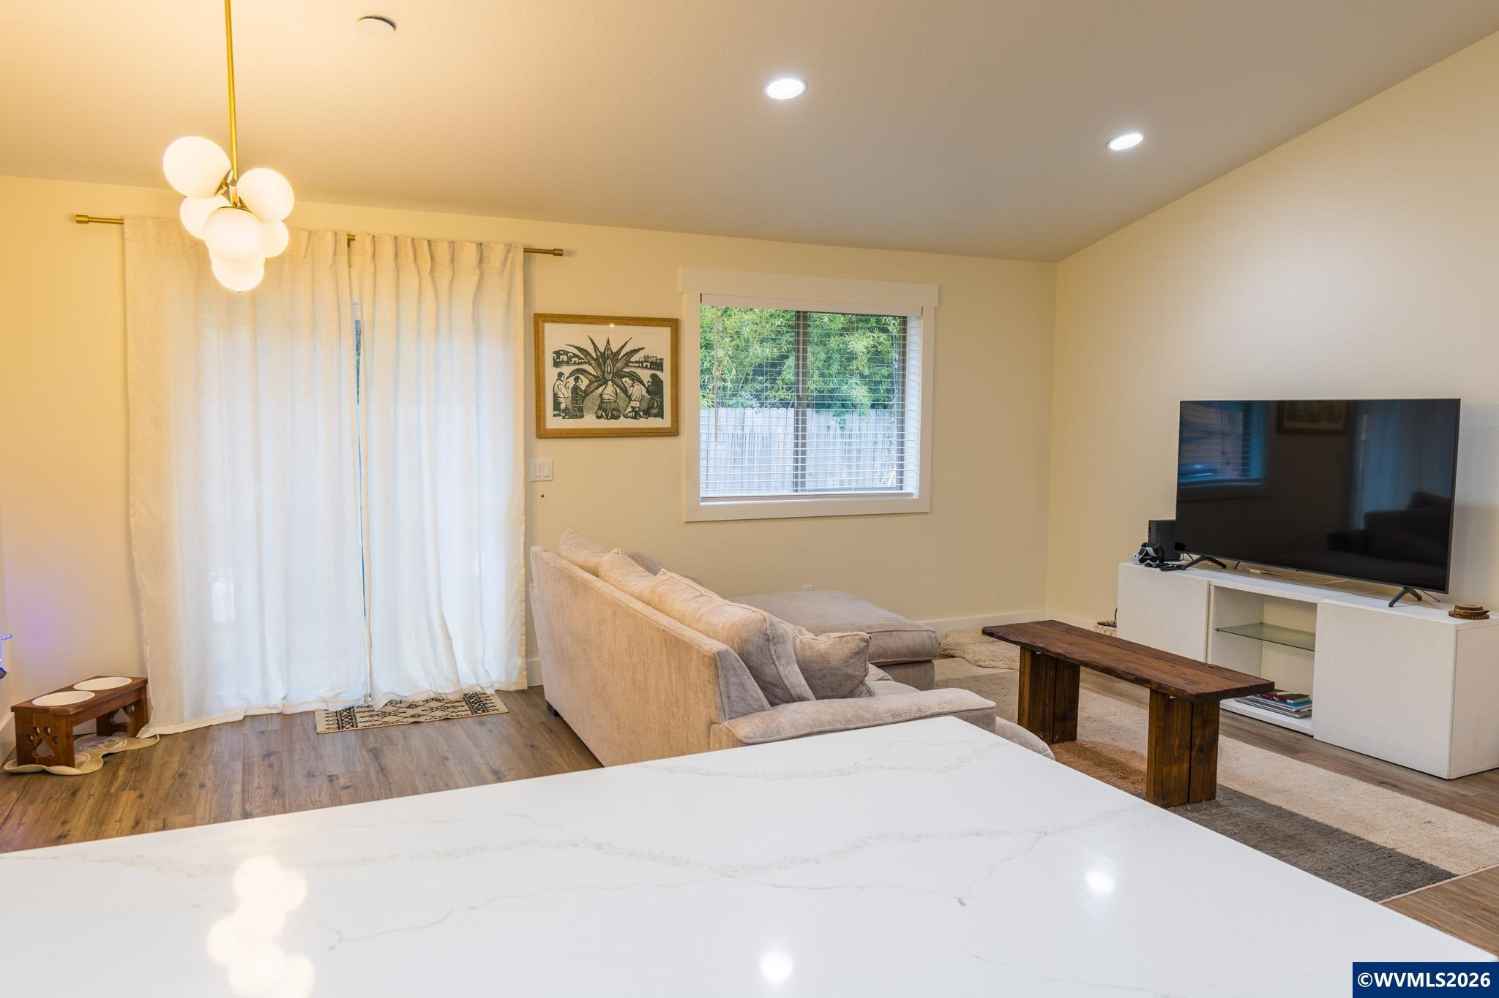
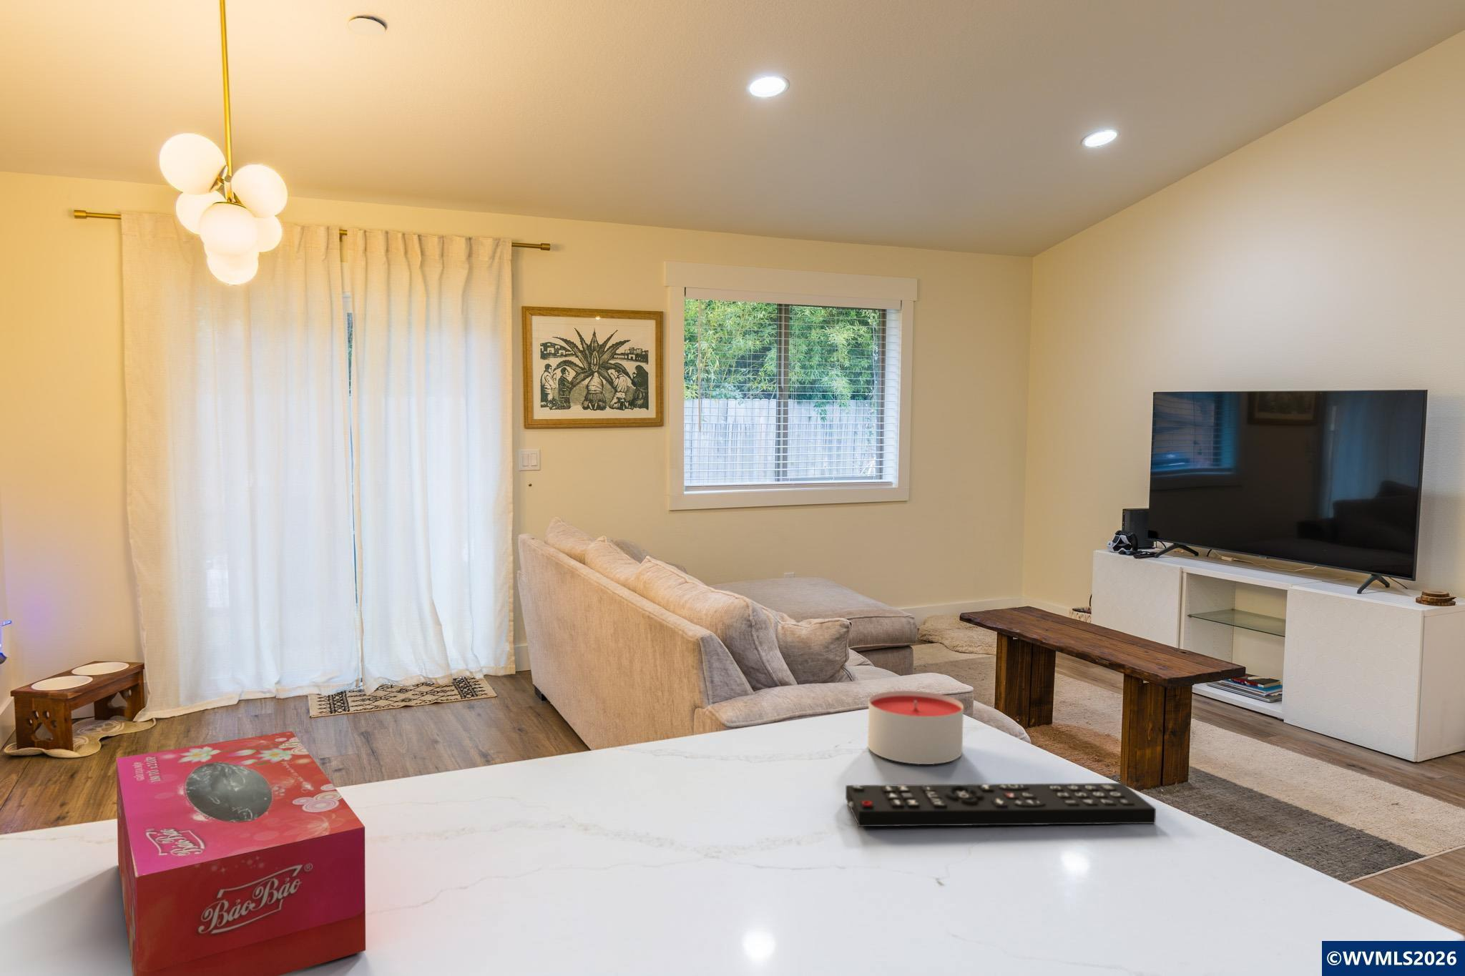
+ remote control (994, 802)
+ candle (915, 723)
+ tissue box (230, 846)
